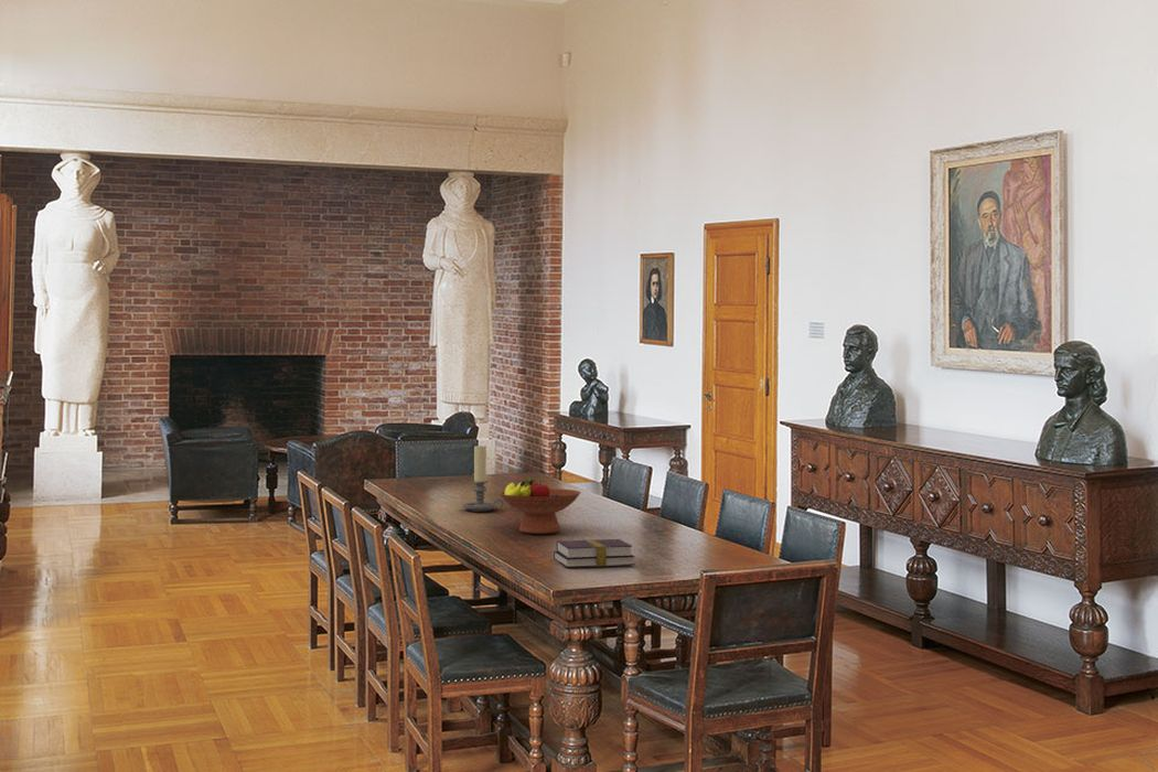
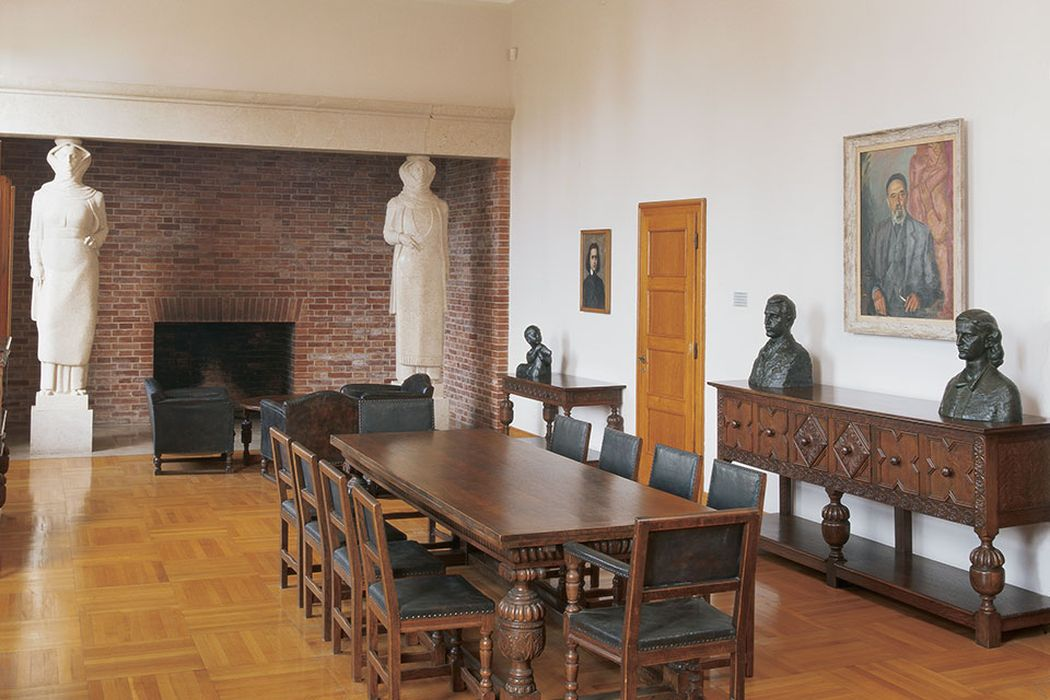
- candle holder (483, 476)
- fruit bowl (539, 504)
- book (593, 551)
